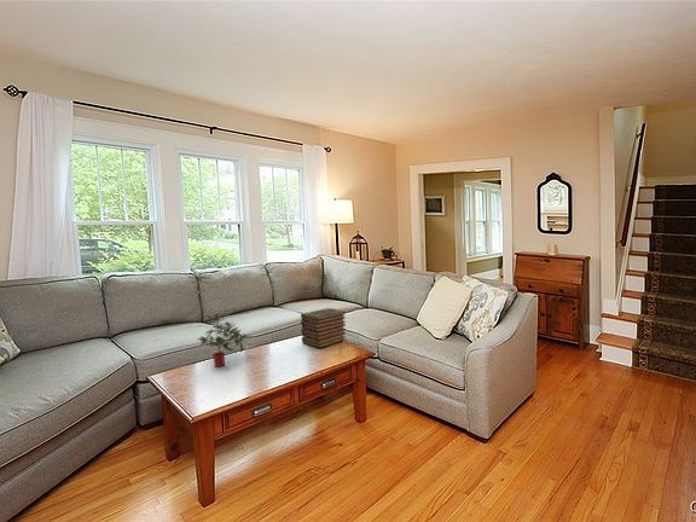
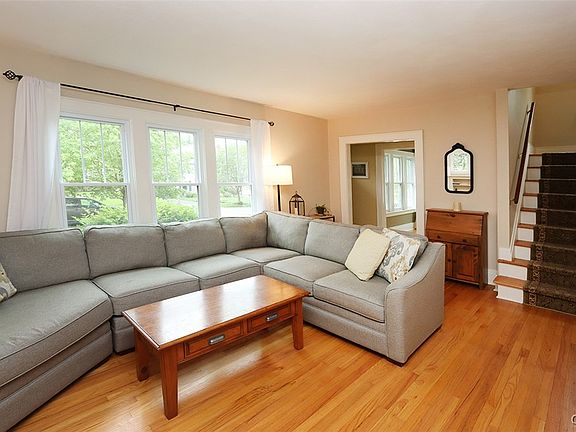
- potted plant (226, 340)
- book stack (323, 326)
